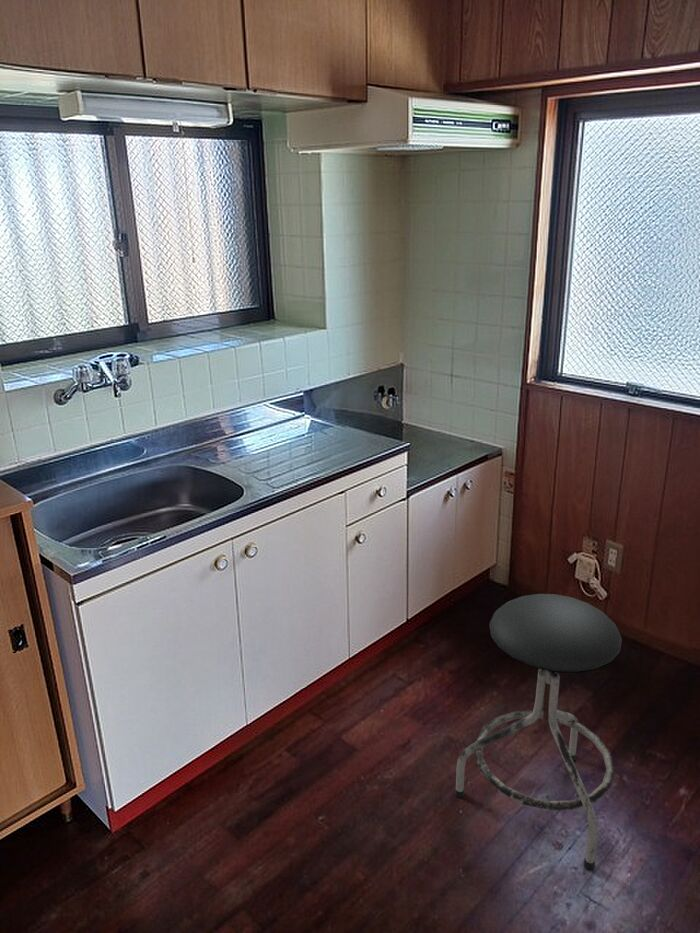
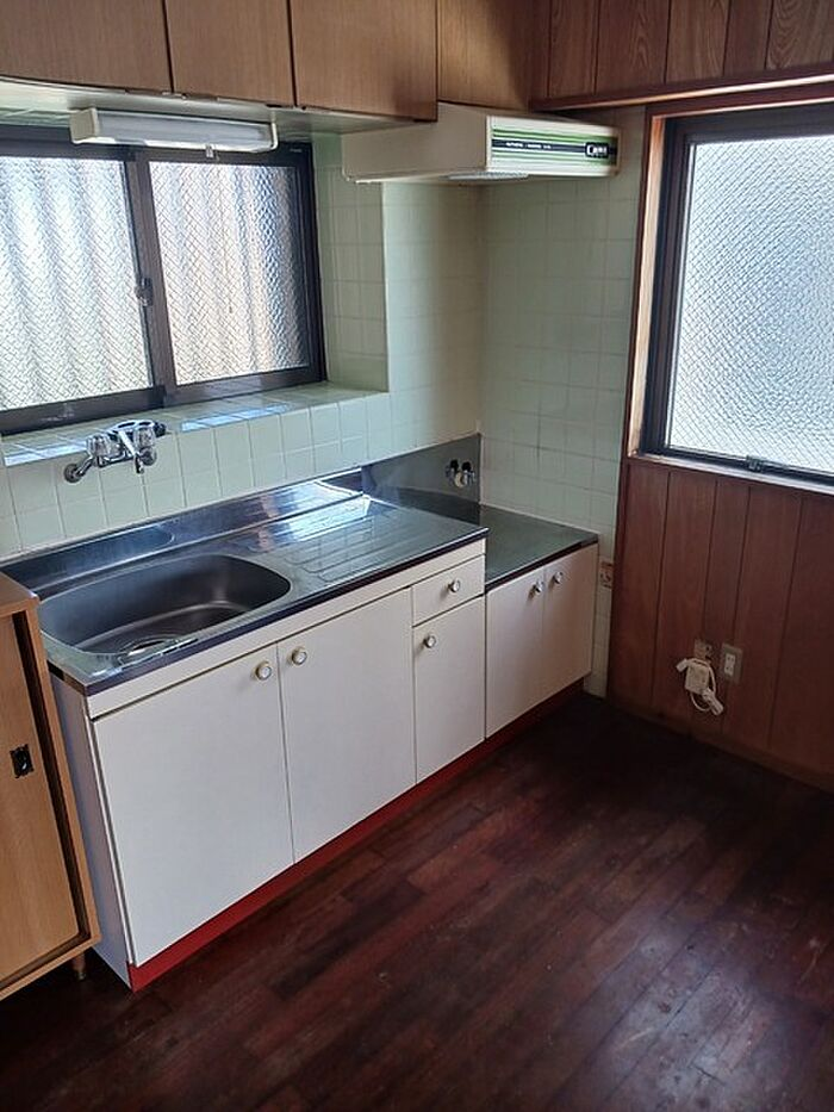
- stool (553, 717)
